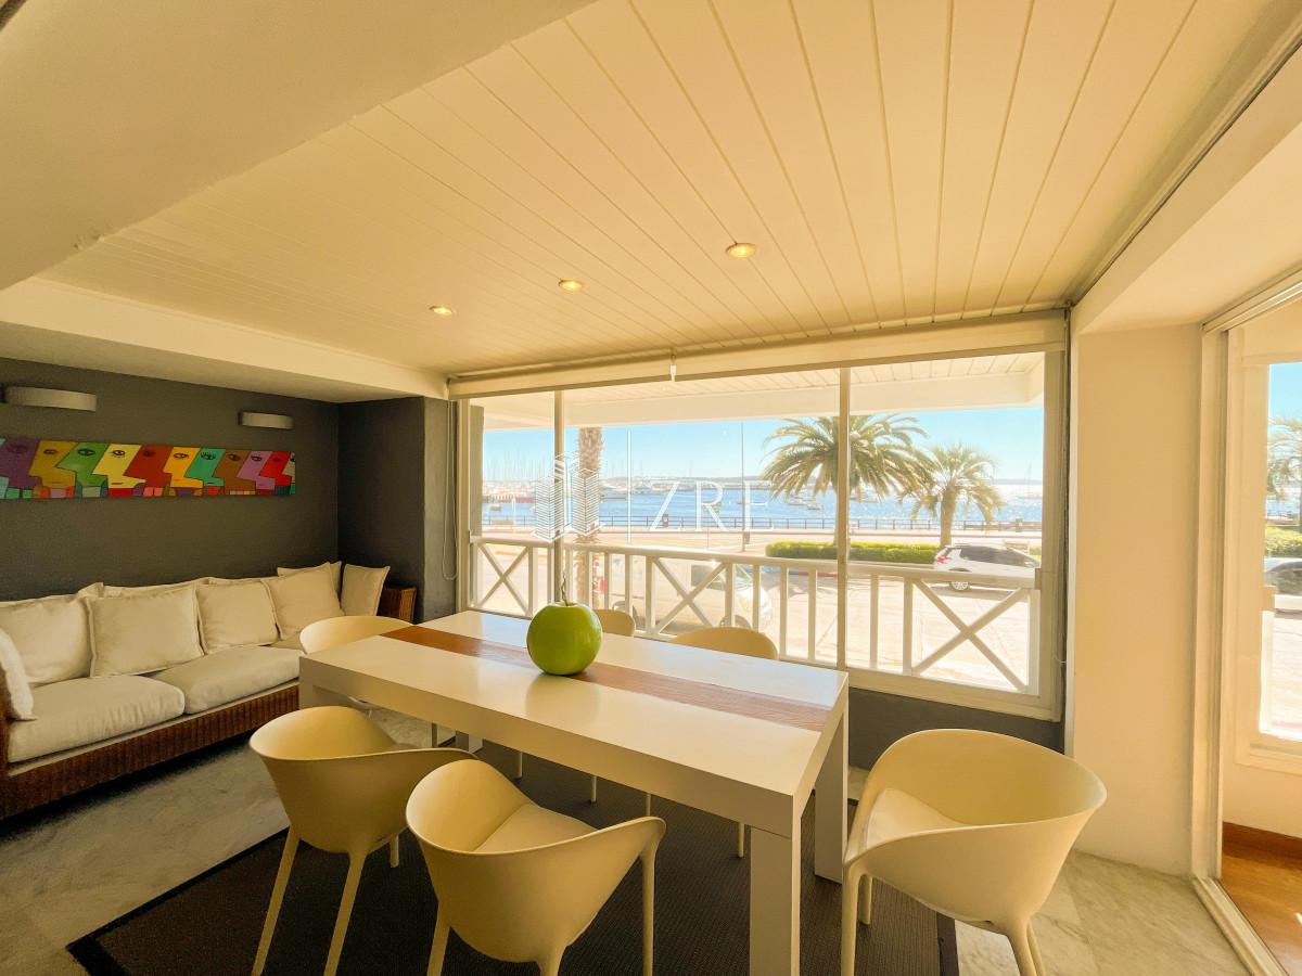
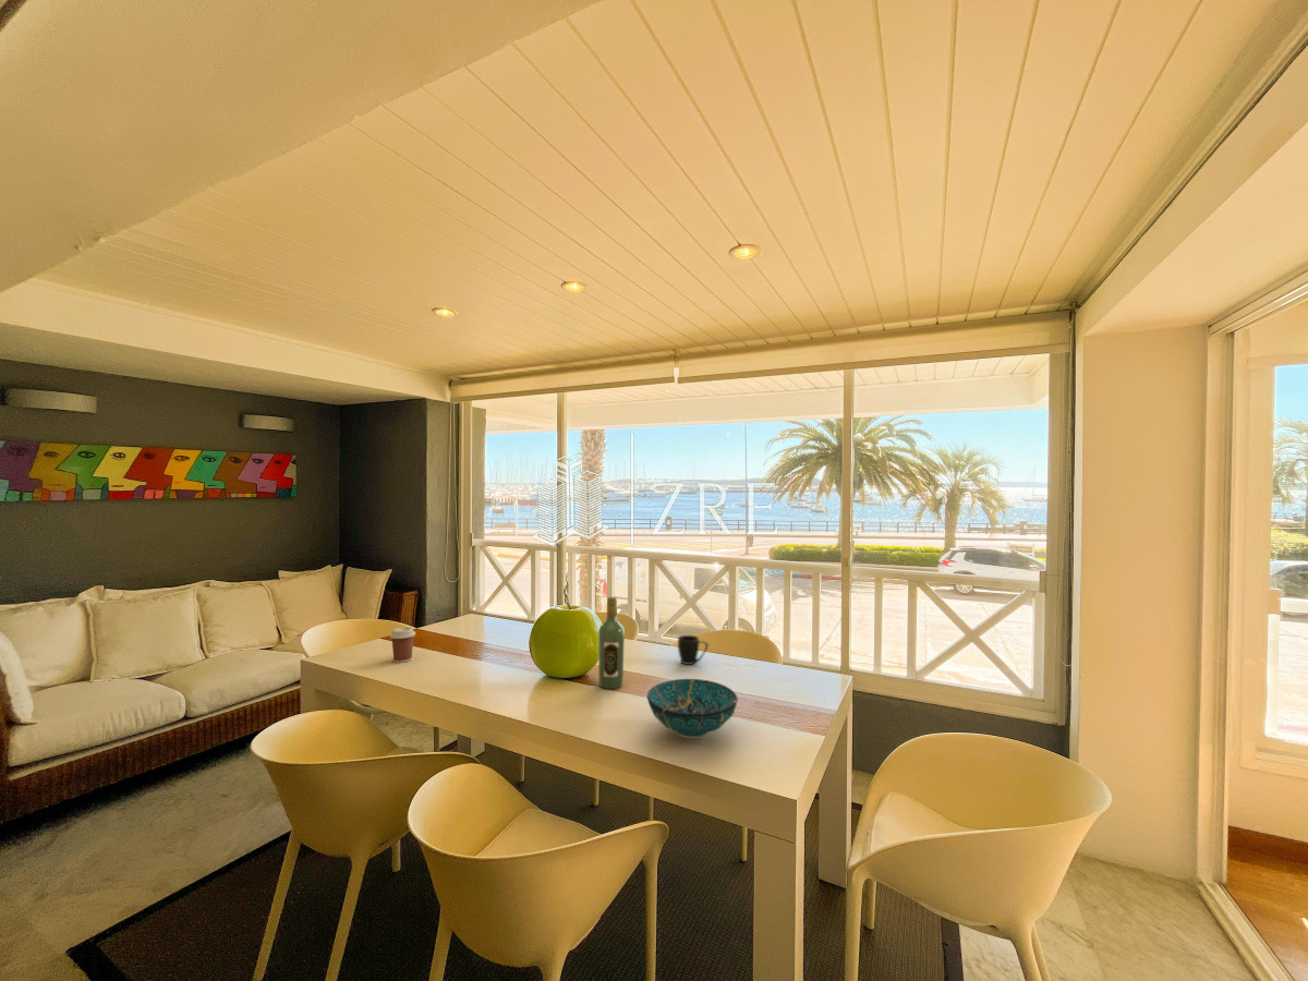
+ coffee cup (402, 644)
+ decorative bowl (691, 713)
+ wine bottle (610, 641)
+ mug (692, 651)
